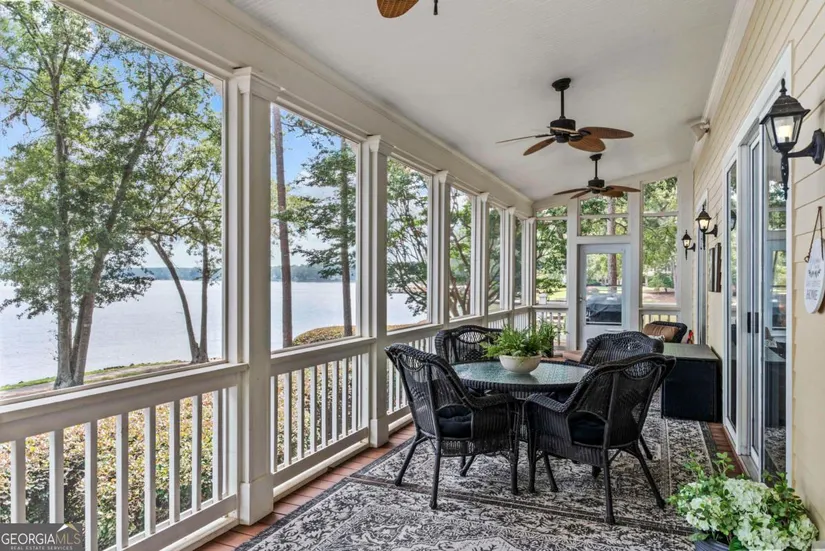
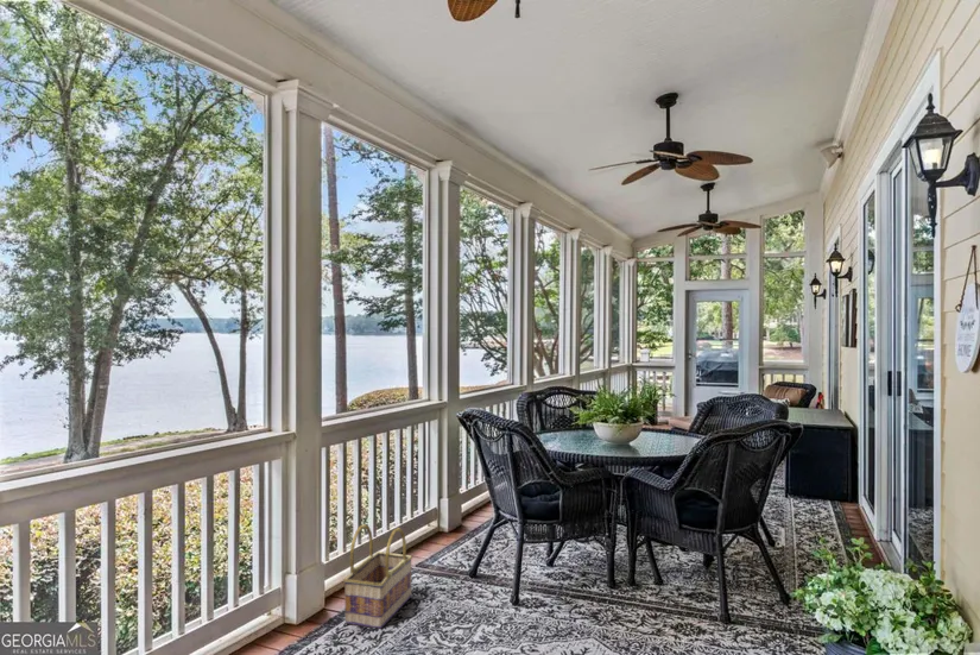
+ basket (379, 567)
